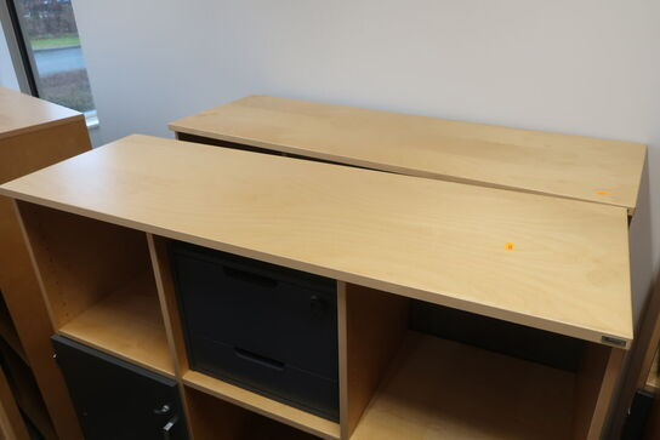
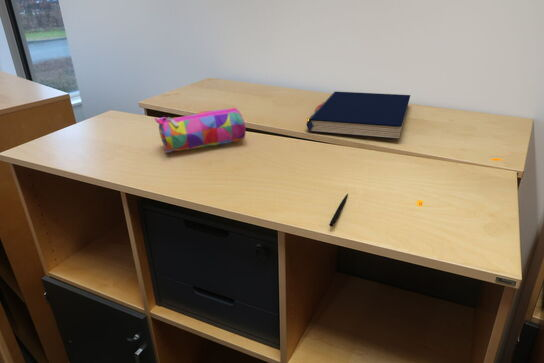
+ book (359, 111)
+ pen (340, 207)
+ pencil case (201, 129)
